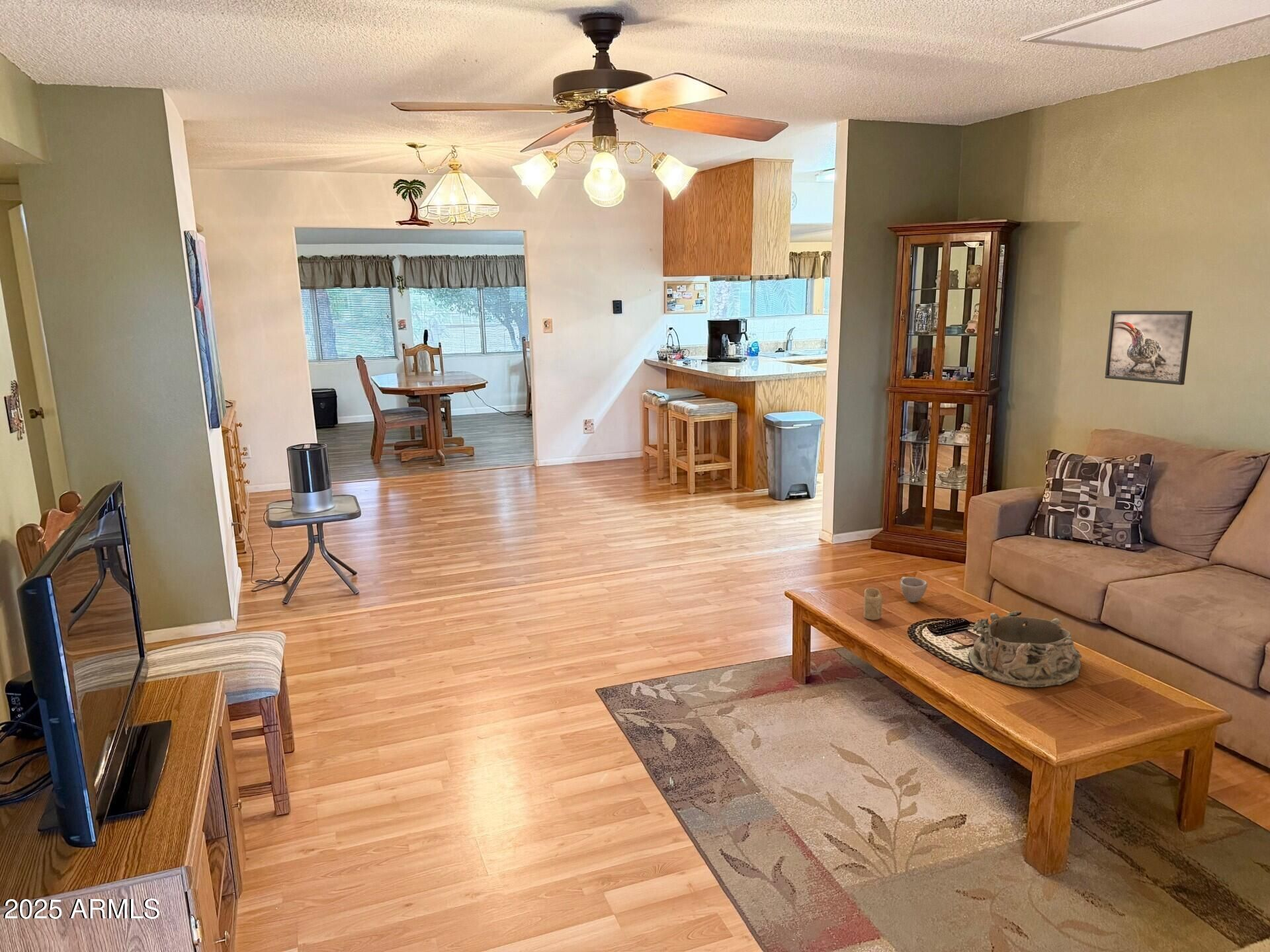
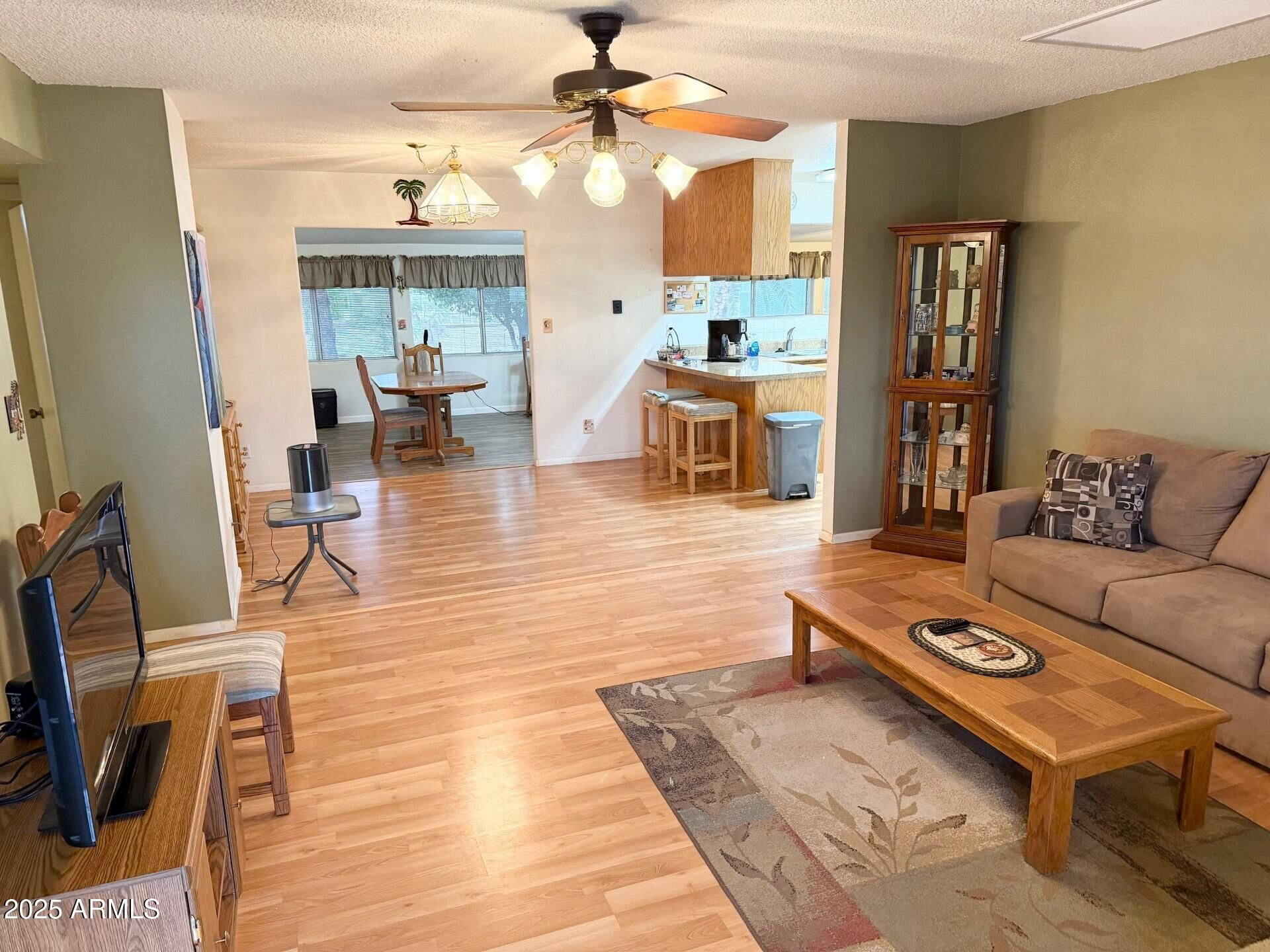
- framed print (1146, 346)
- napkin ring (1025, 645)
- candle (873, 604)
- cup (910, 590)
